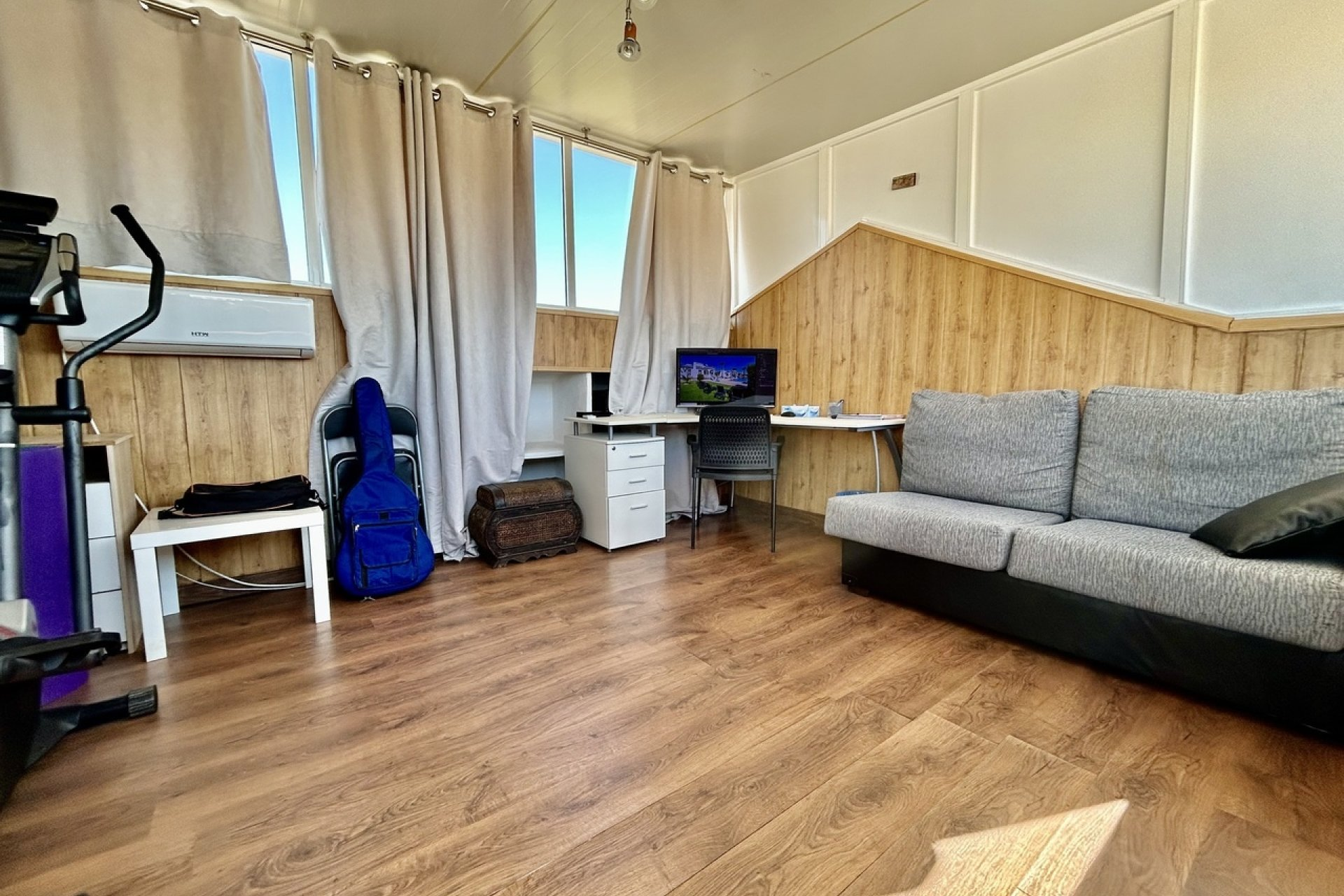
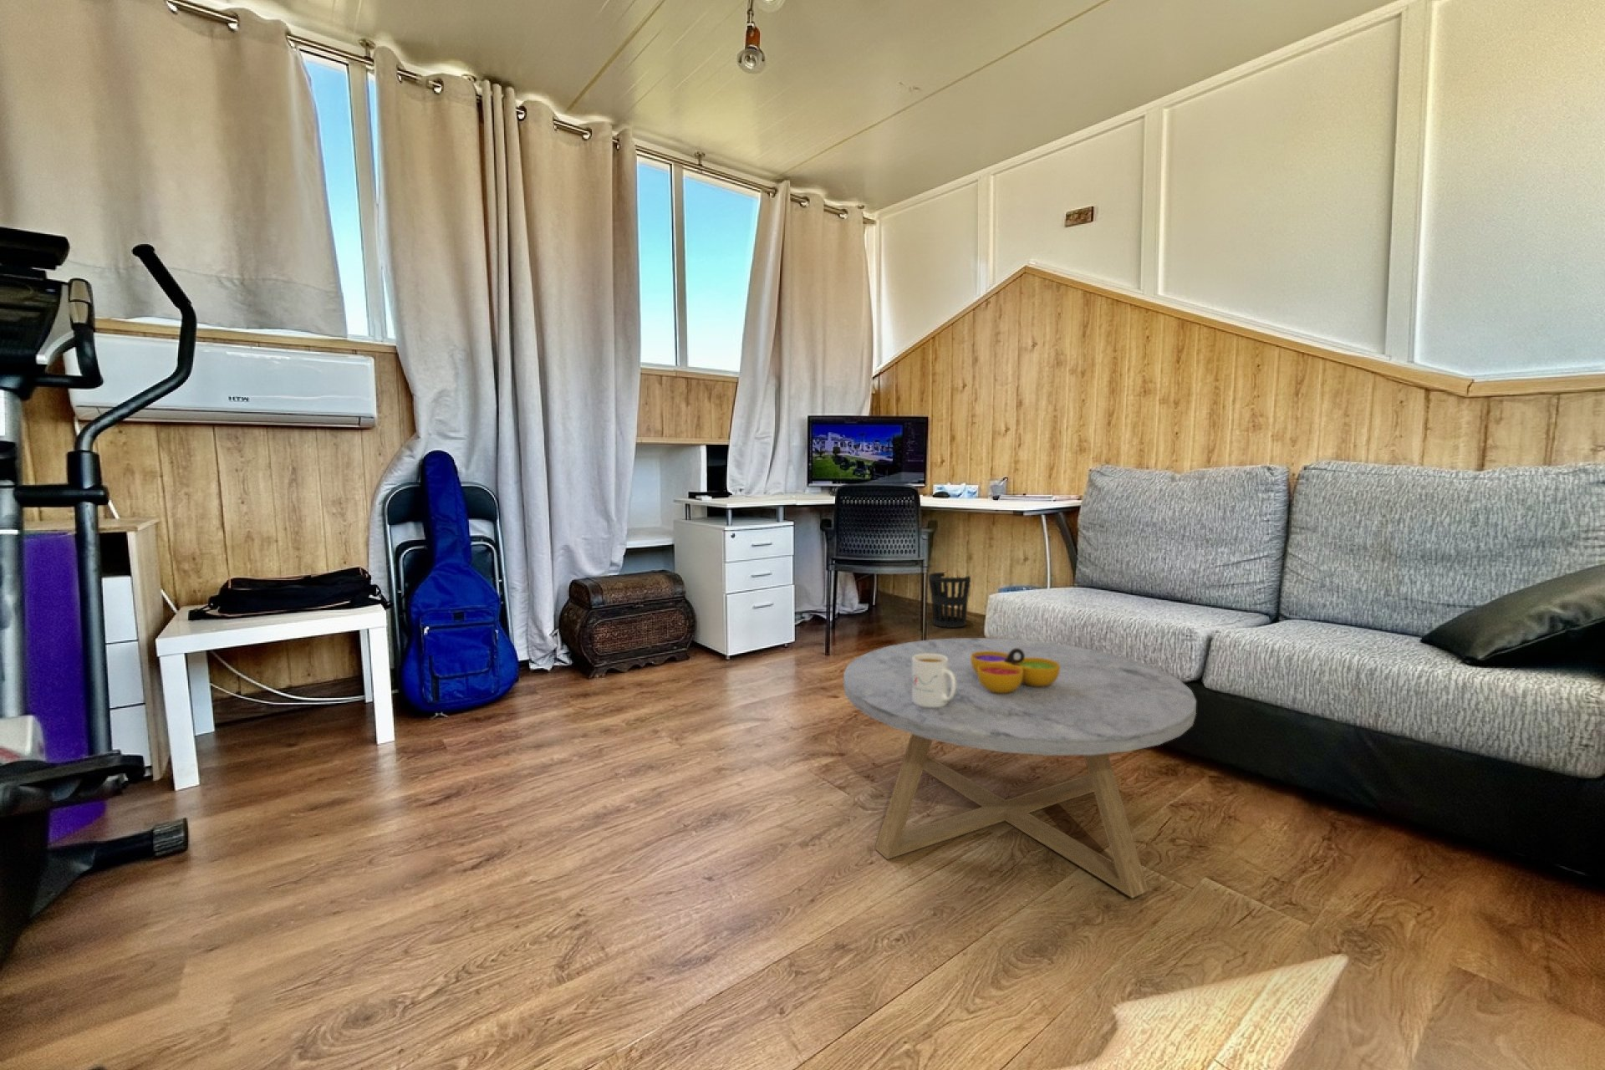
+ mug (935, 681)
+ coffee table (1006, 745)
+ wastebasket (948, 599)
+ decorative bowl (1007, 666)
